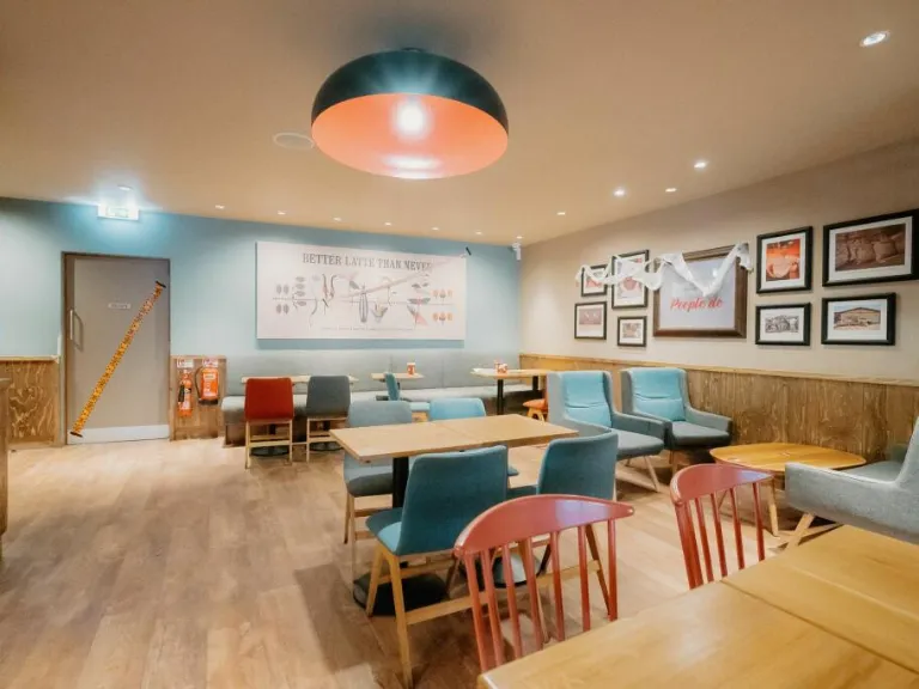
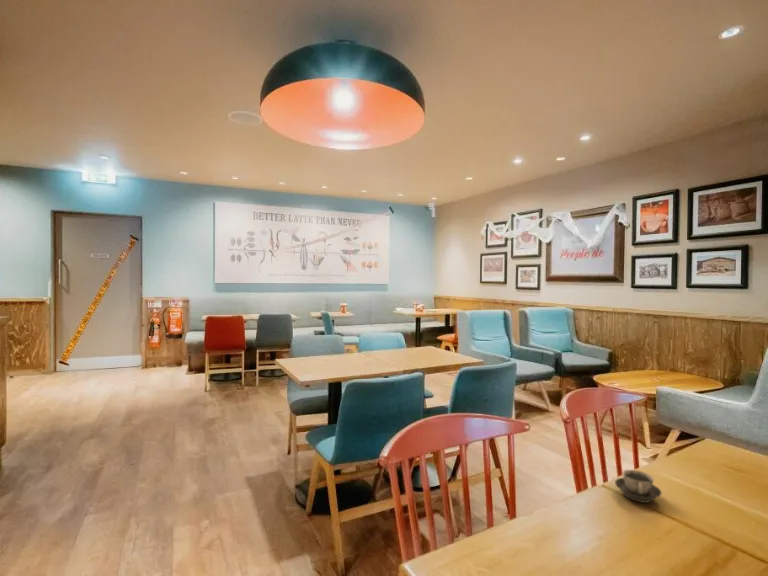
+ cup (637, 485)
